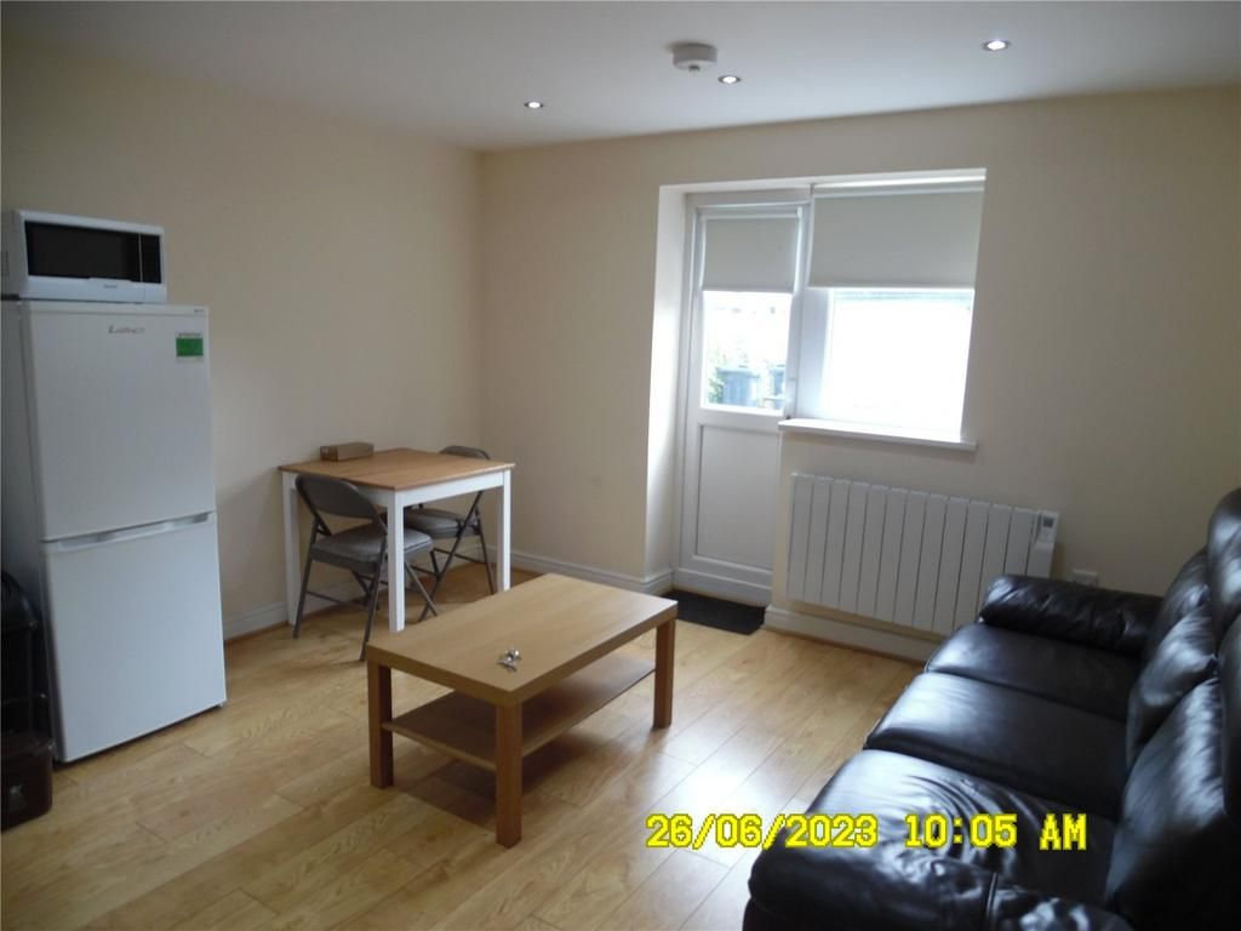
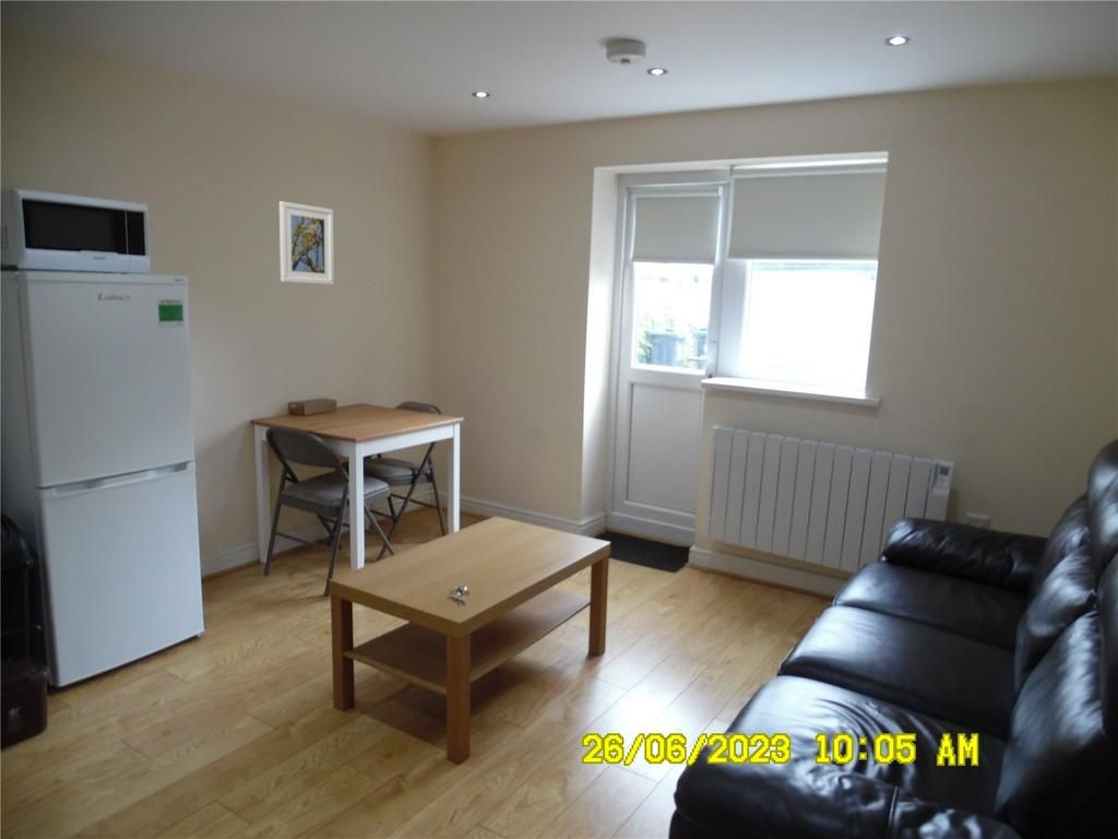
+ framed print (307, 245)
